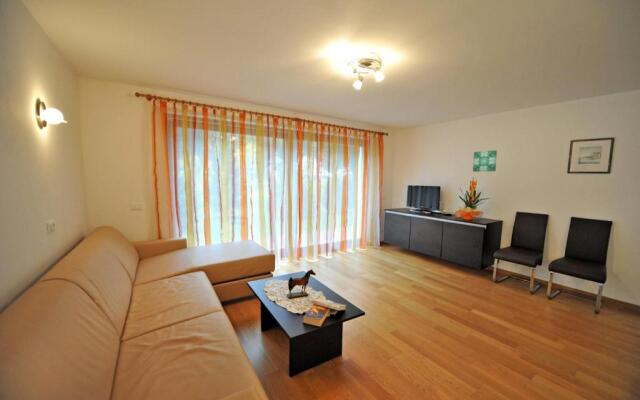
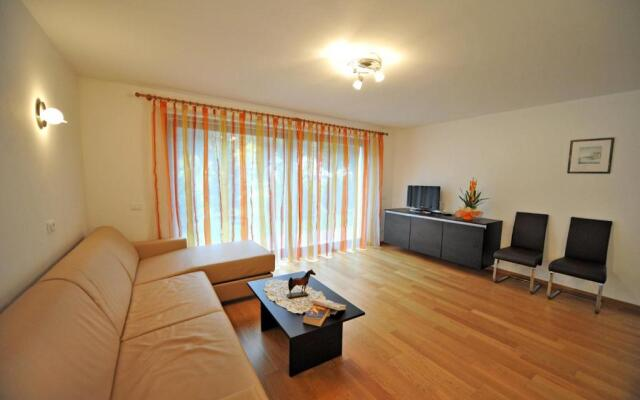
- wall art (484, 161)
